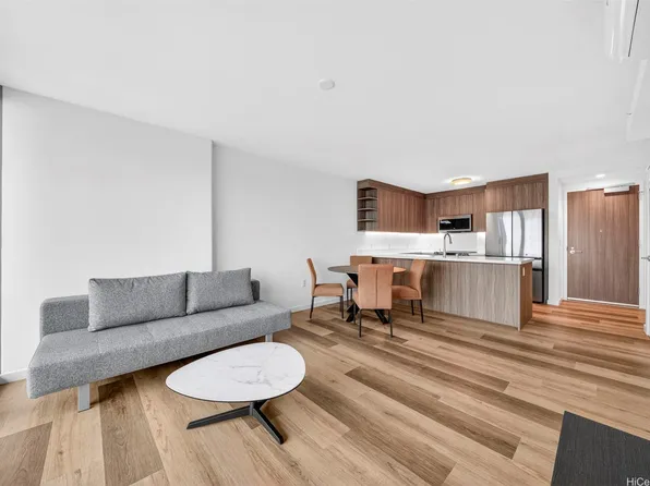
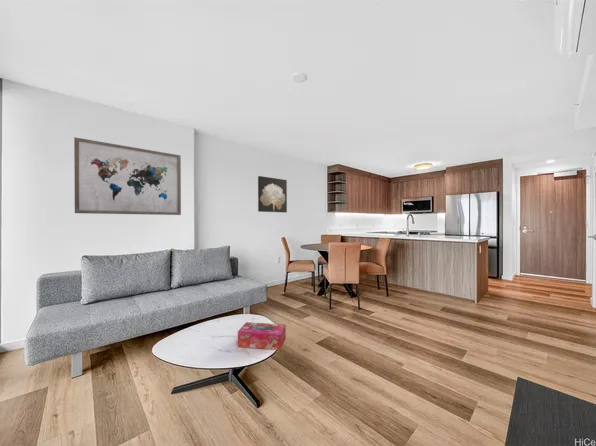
+ tissue box (262, 335)
+ wall art (272, 195)
+ wall art (133, 180)
